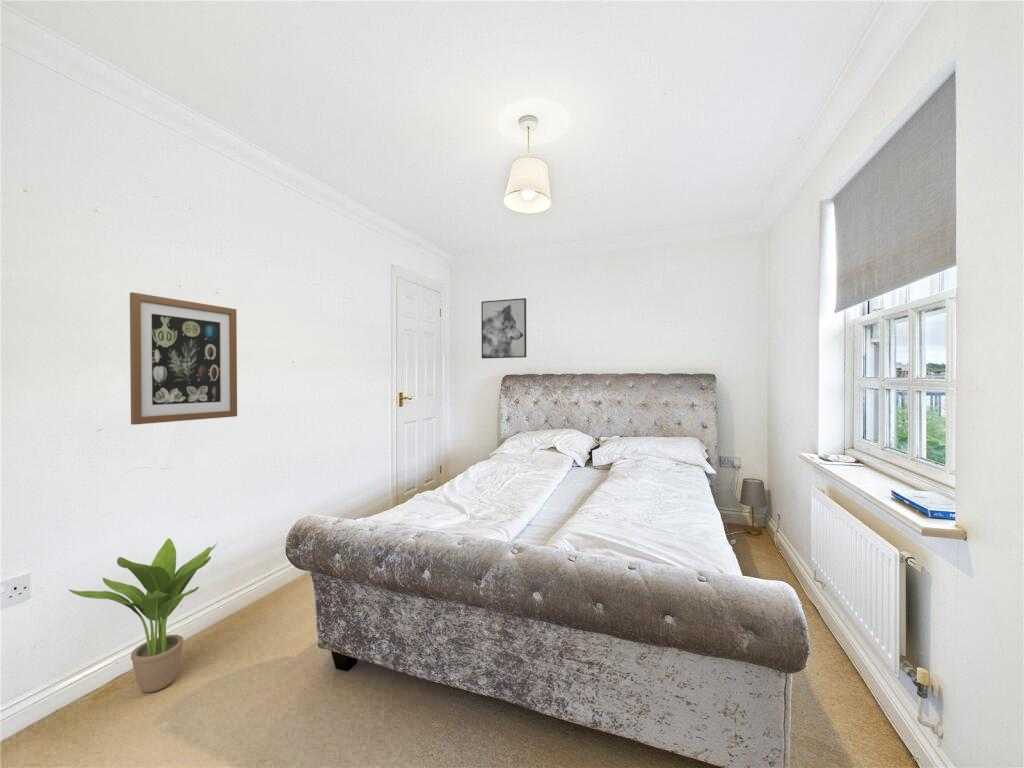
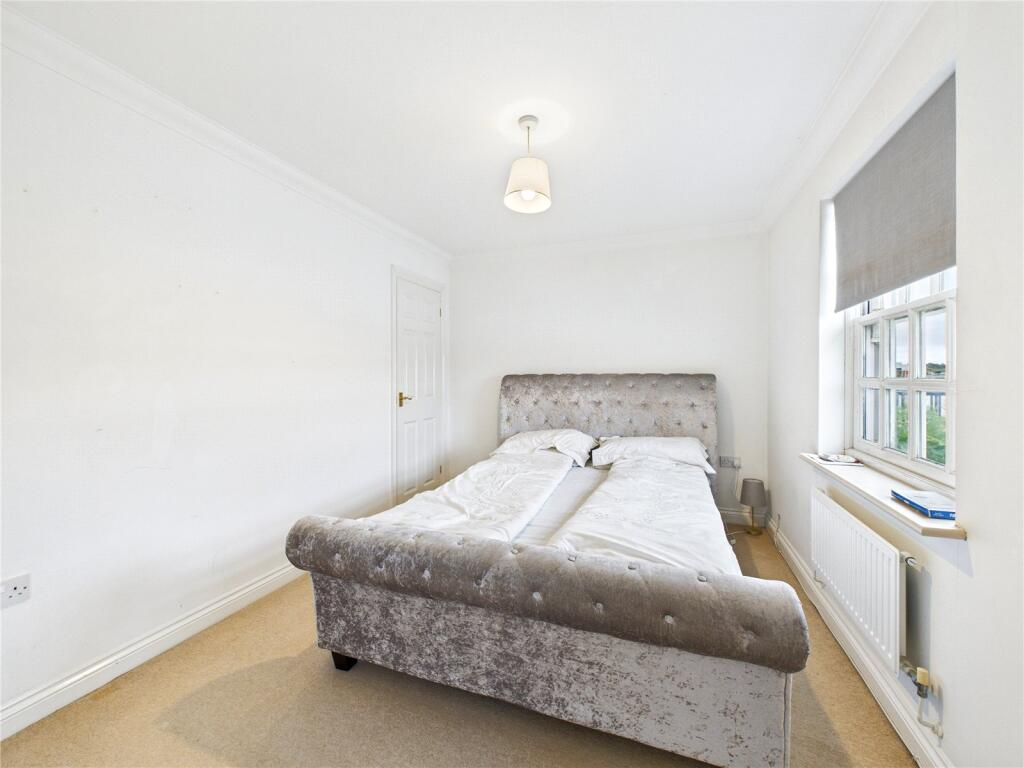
- potted plant (169, 609)
- wall art (503, 329)
- wall art (189, 360)
